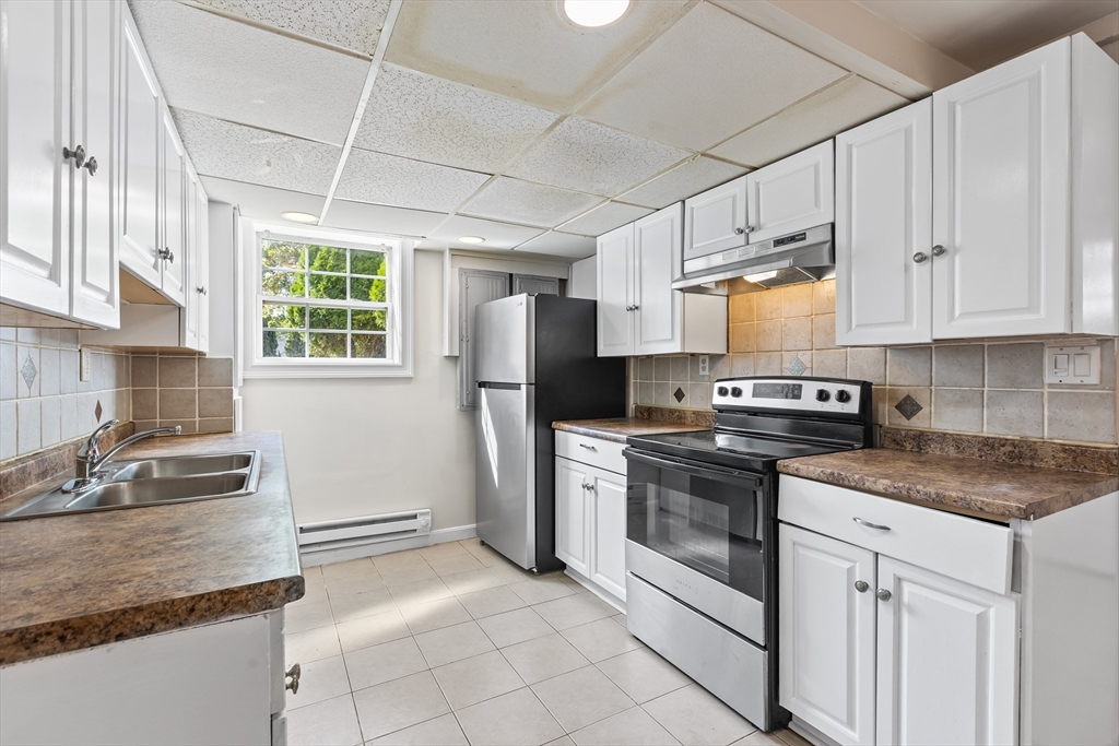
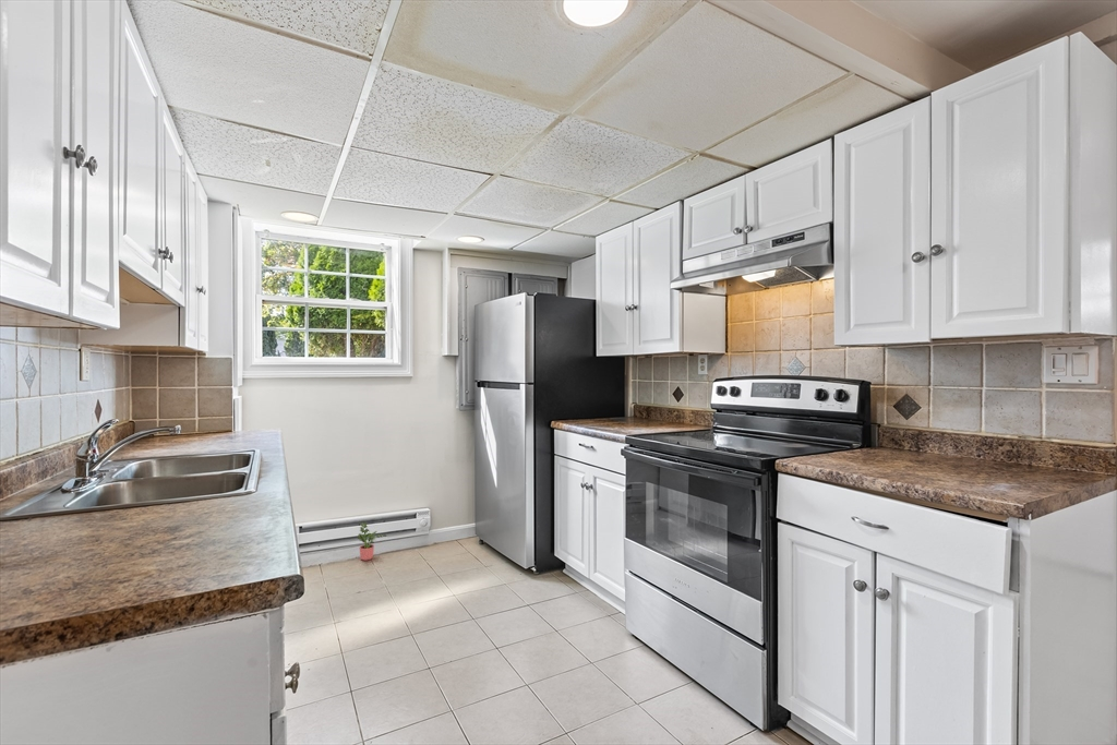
+ potted plant (372, 540)
